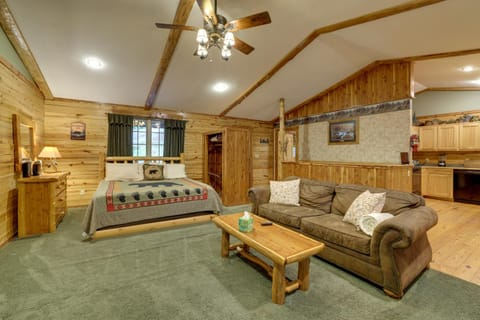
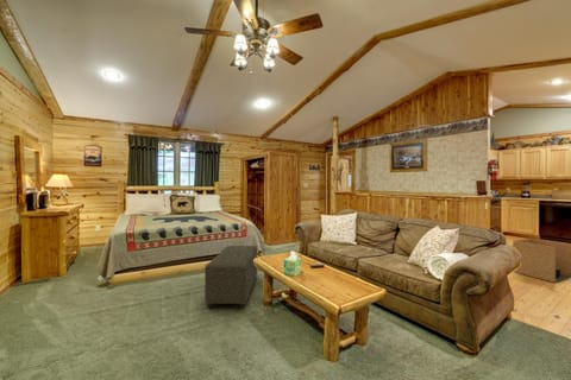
+ ottoman (234, 271)
+ cardboard box (541, 258)
